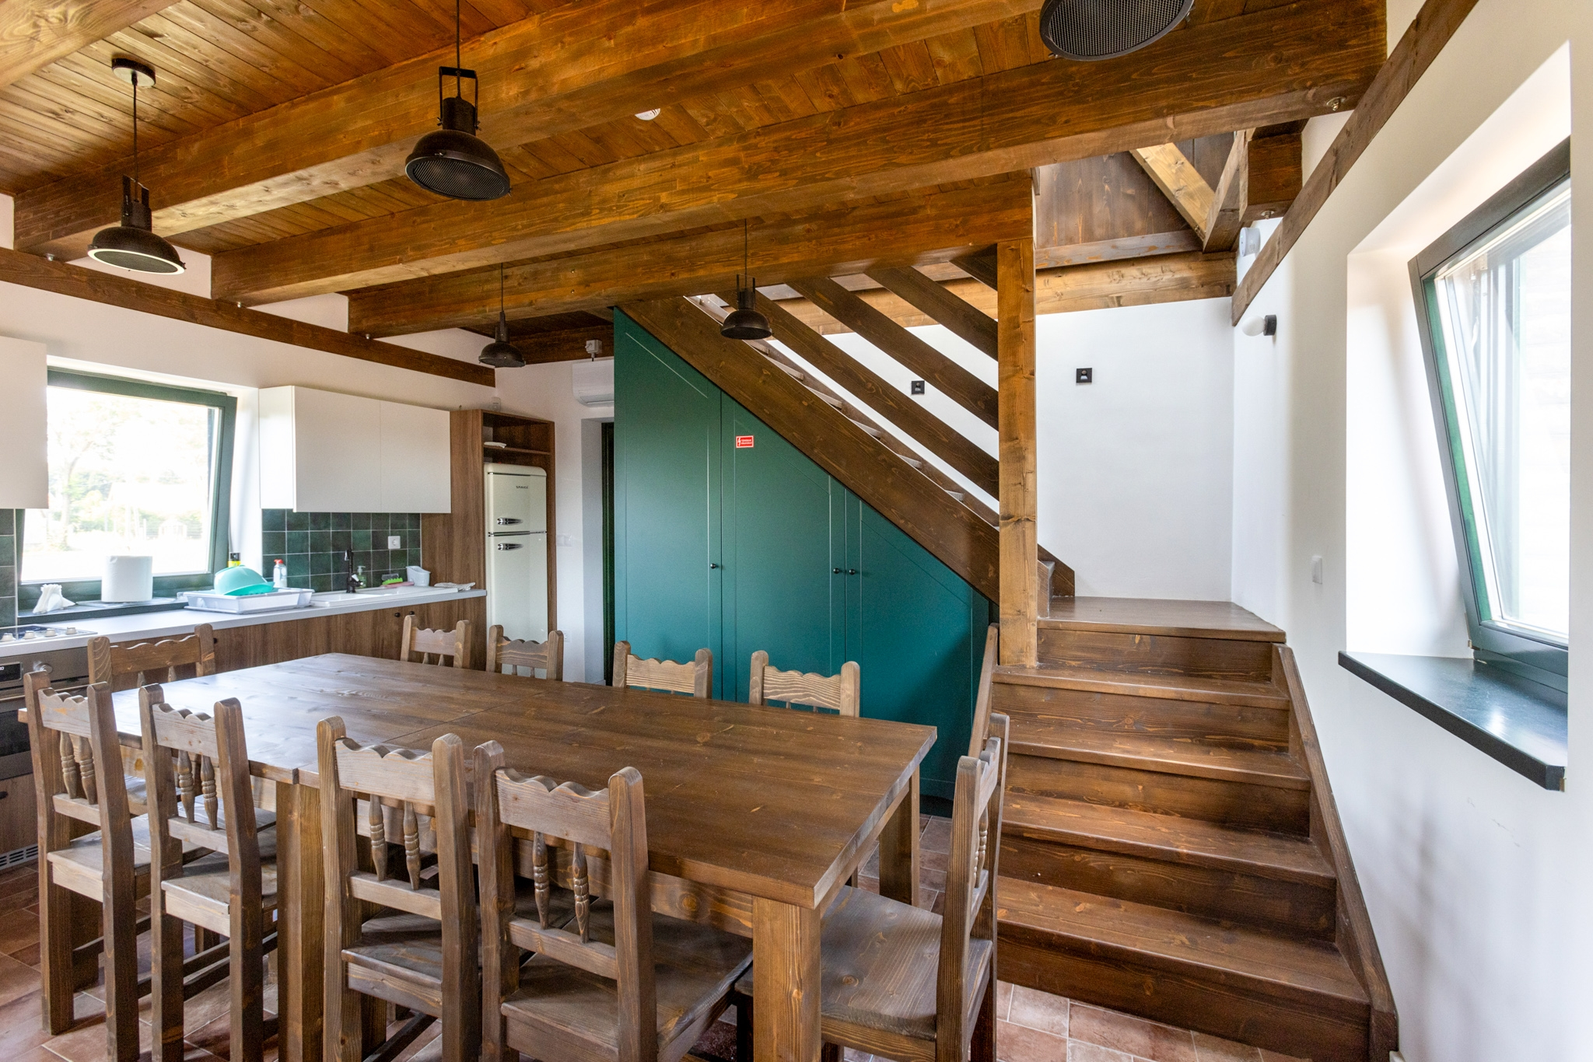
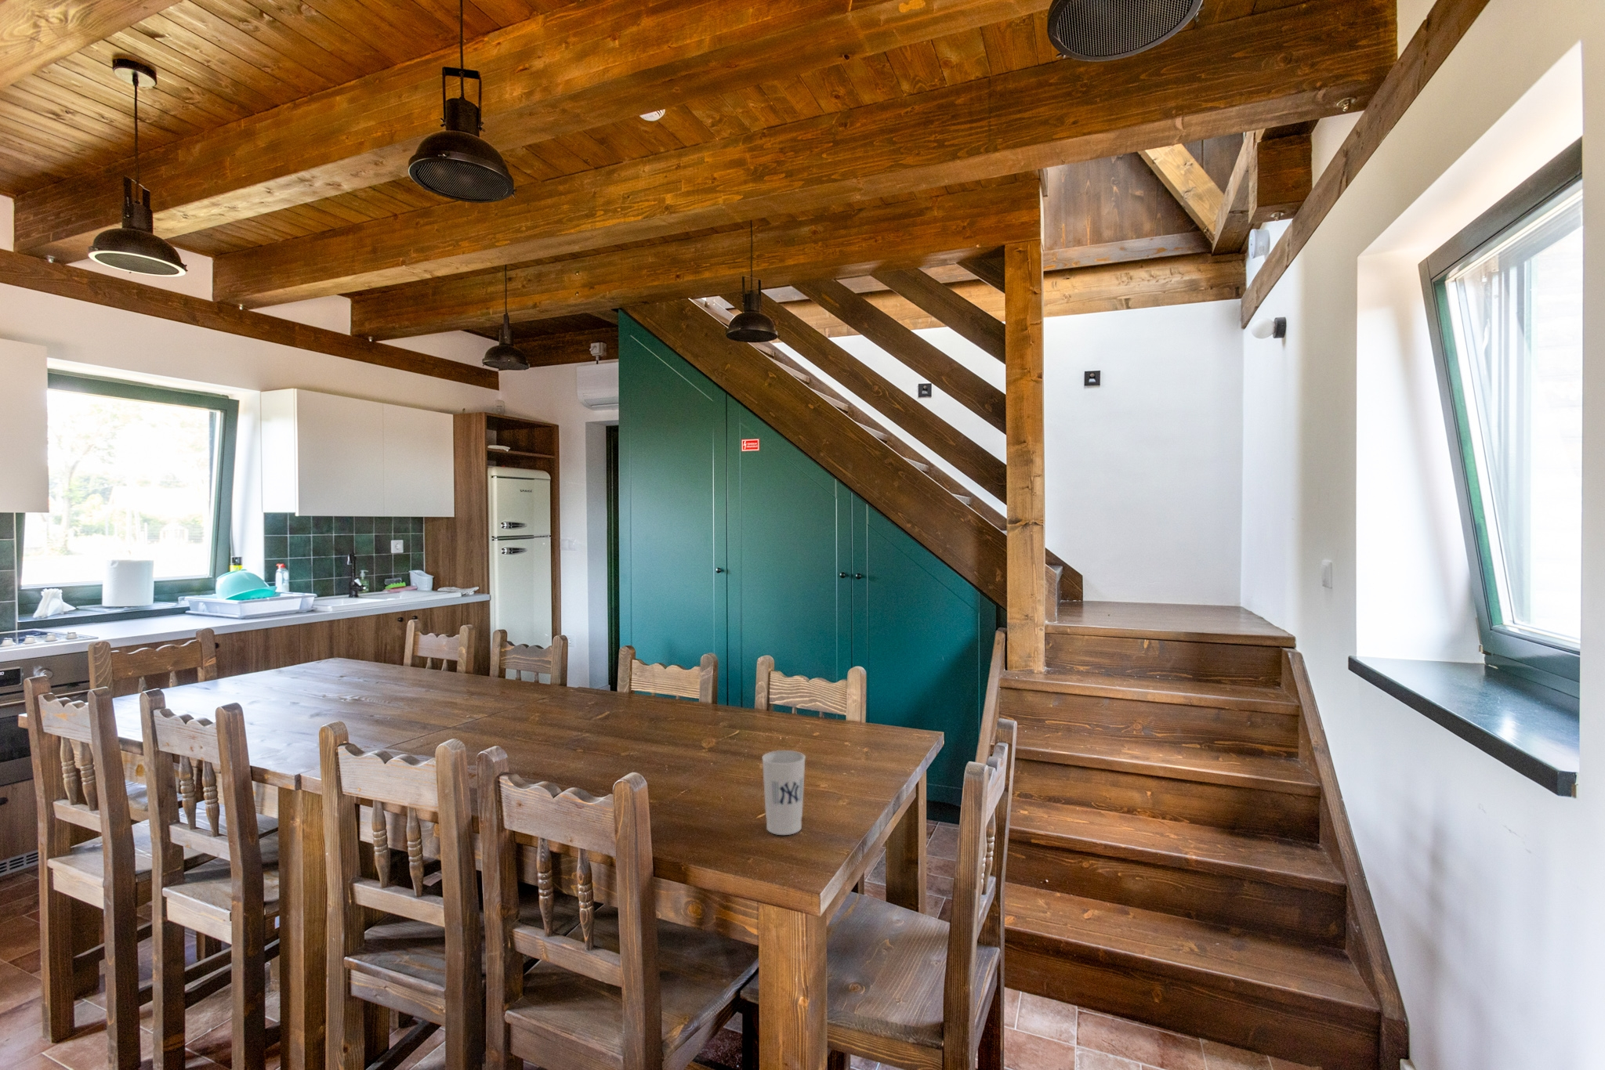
+ cup (783, 792)
